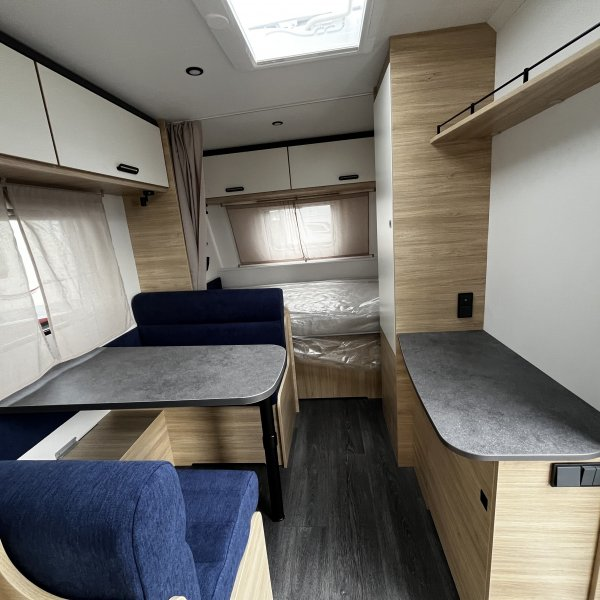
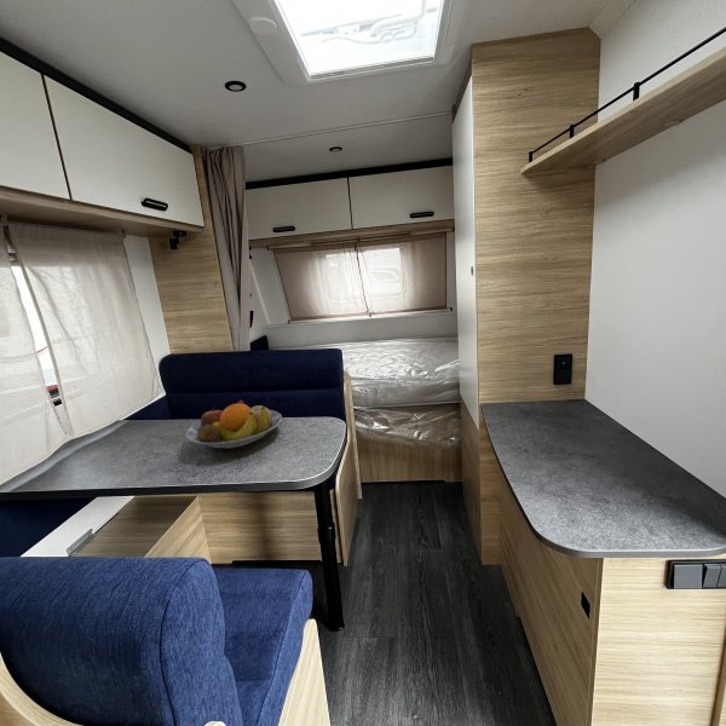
+ fruit bowl (235, 420)
